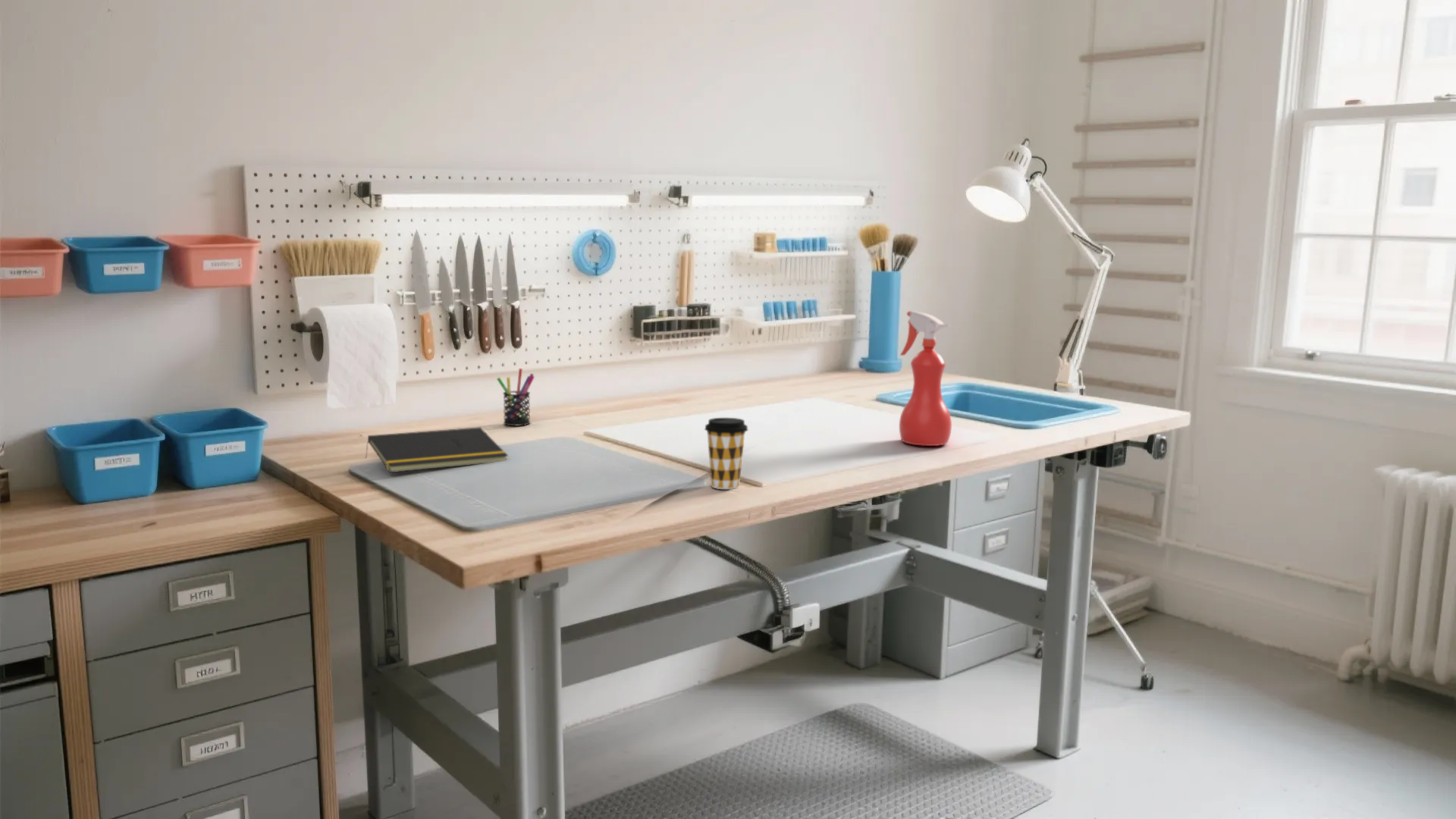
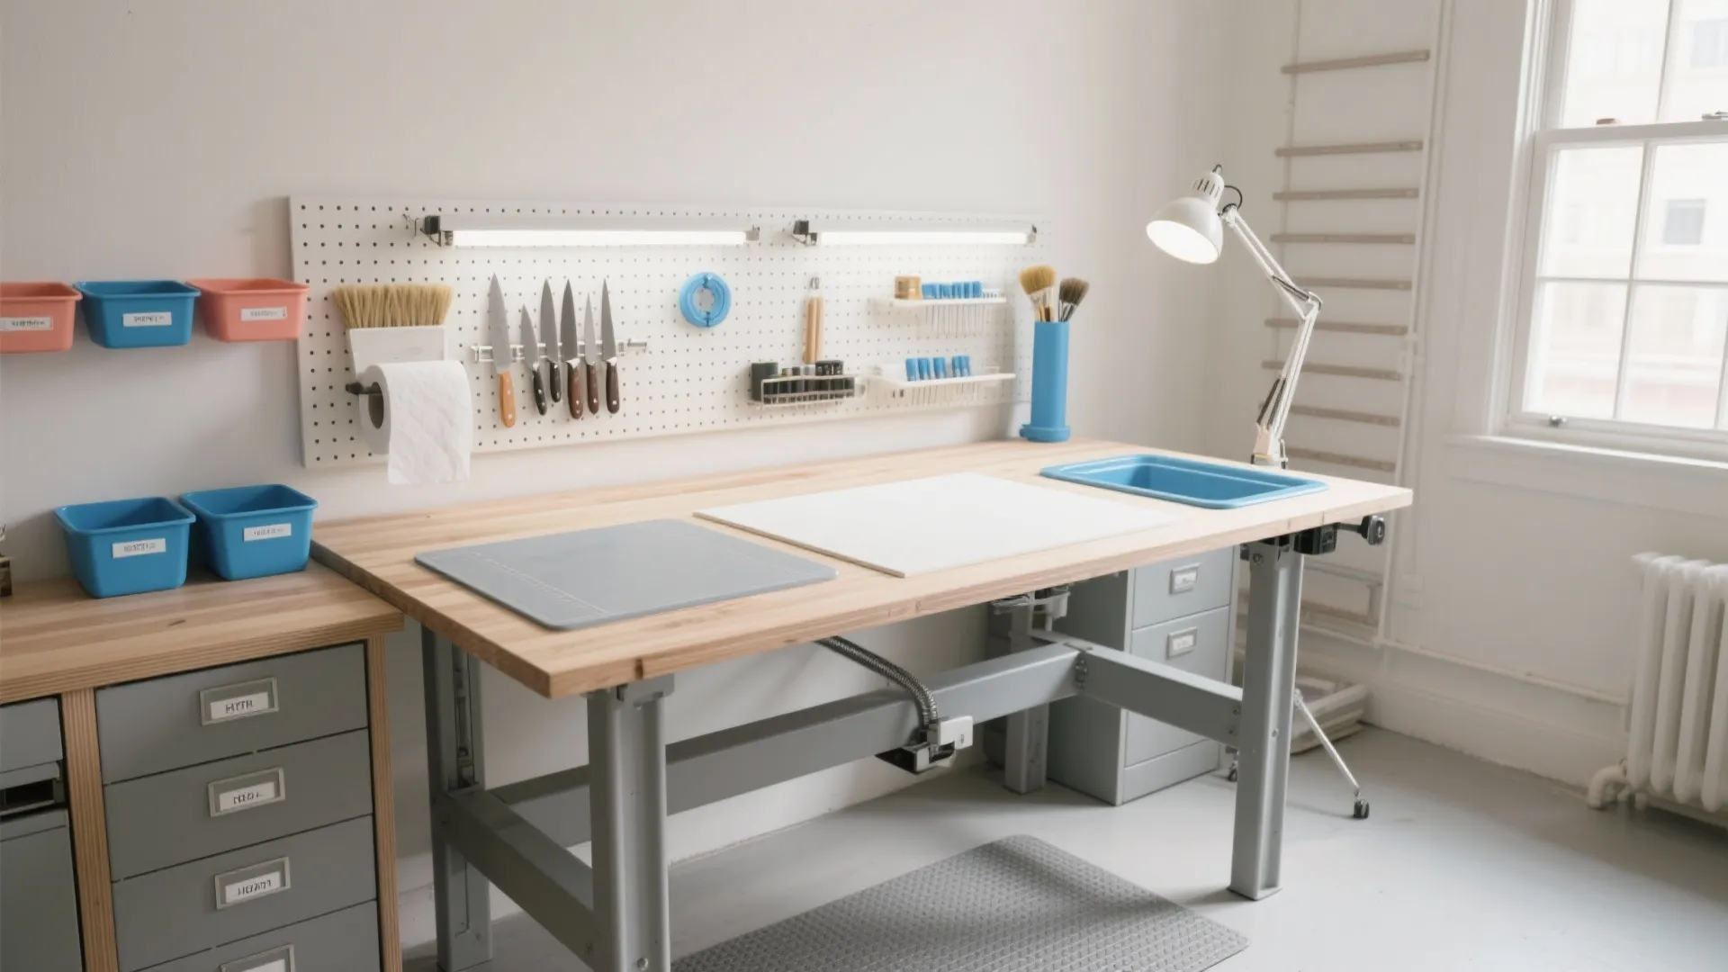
- pen holder (514, 396)
- spray bottle (923, 377)
- coffee cup (726, 453)
- notepad (438, 448)
